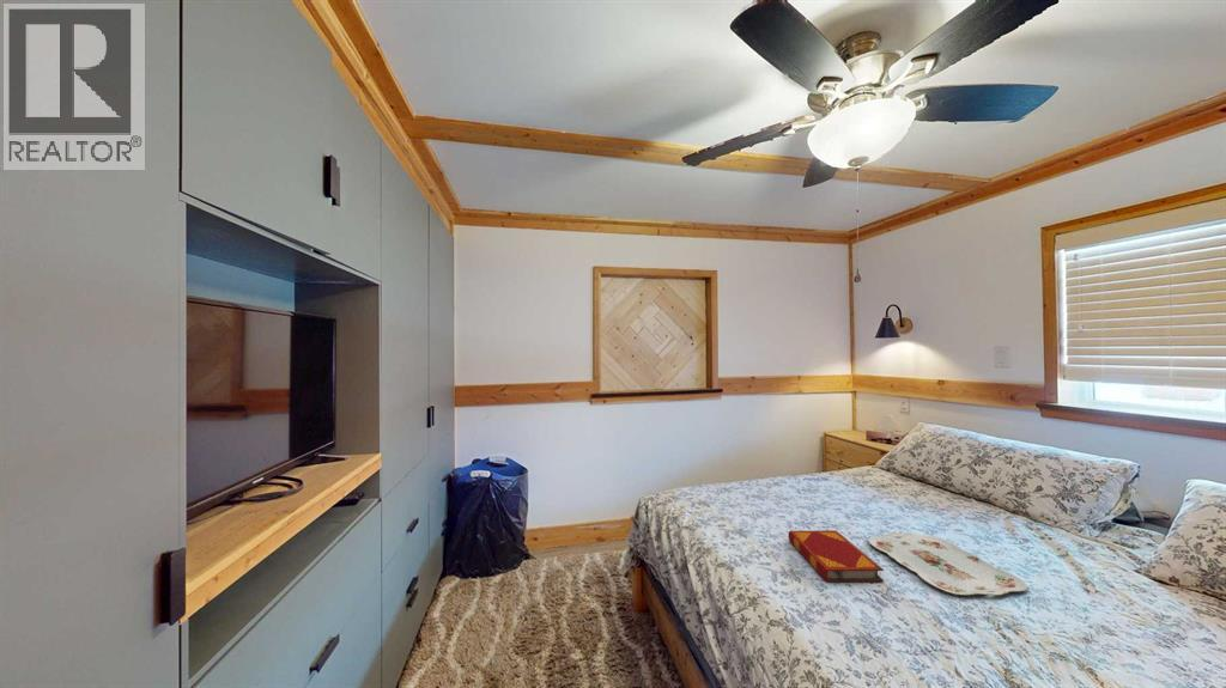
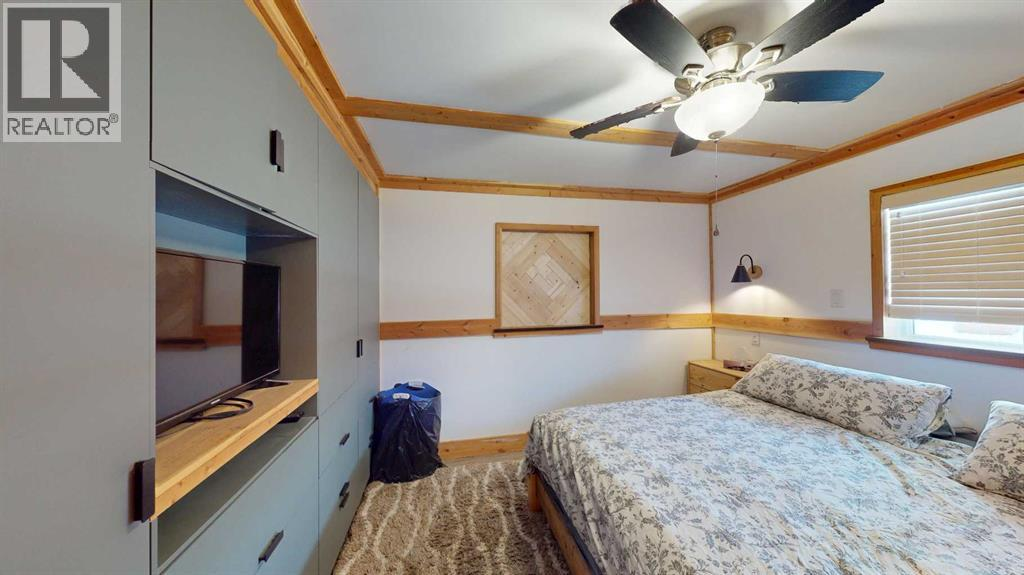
- serving tray (939, 561)
- hardback book (831, 553)
